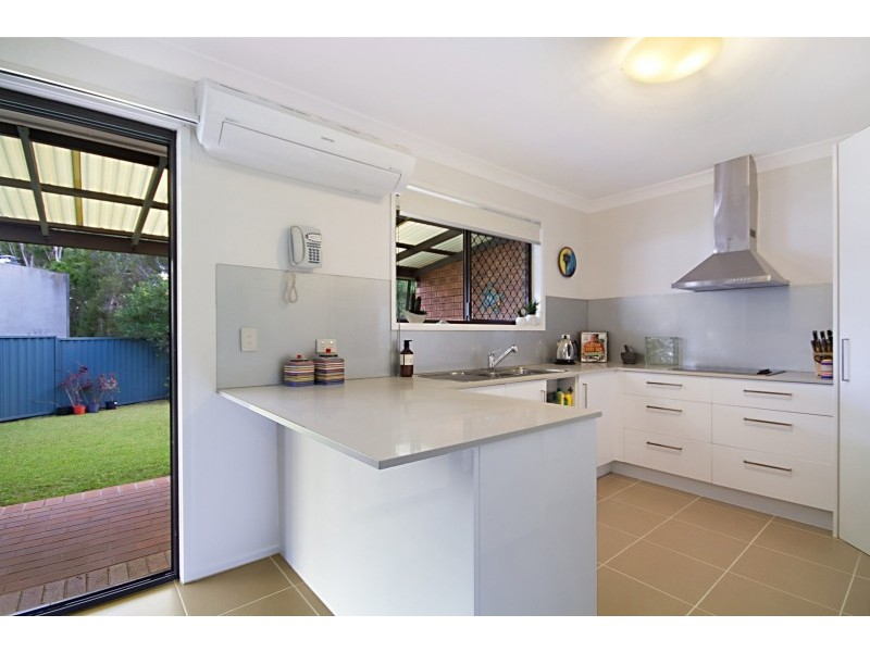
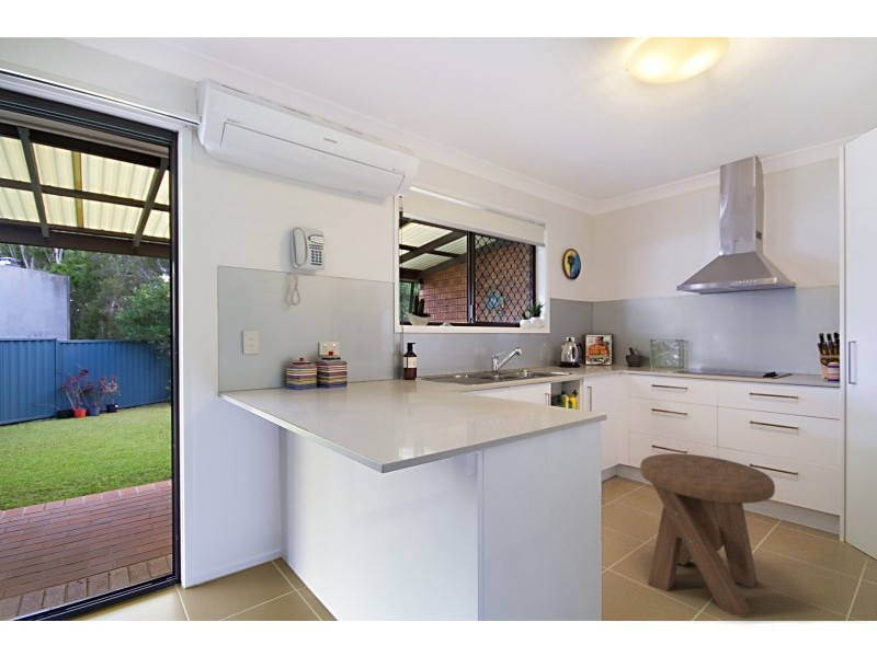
+ music stool (703, 526)
